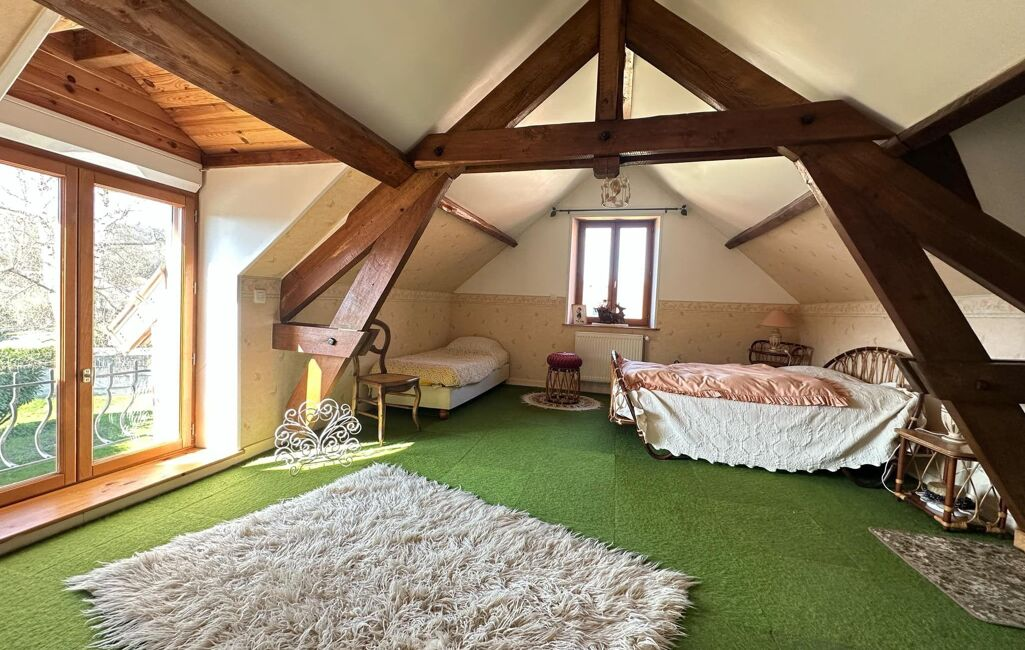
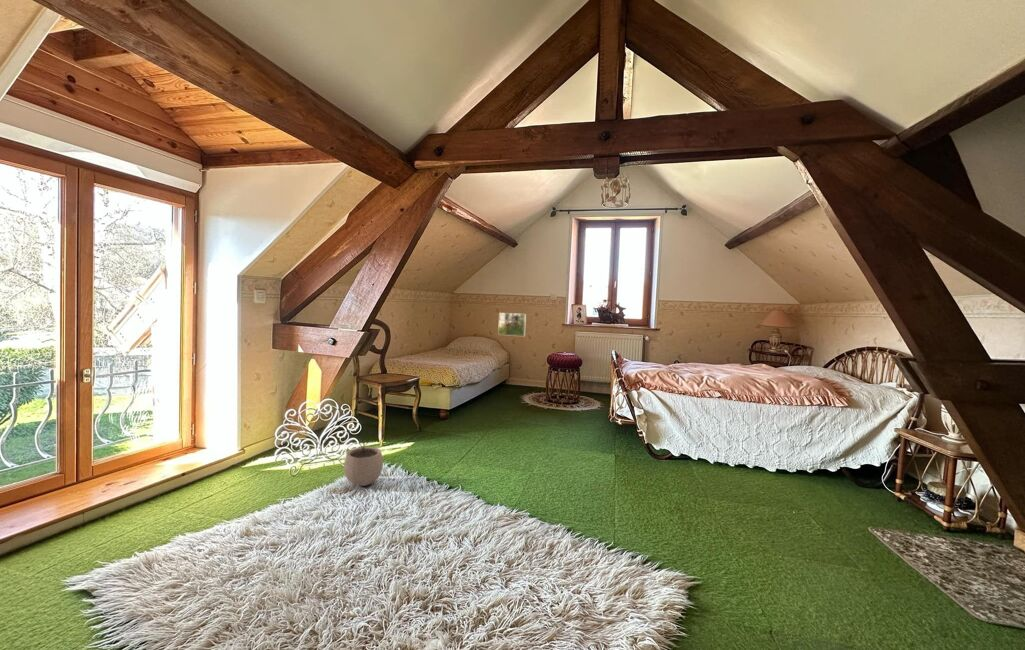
+ plant pot (363, 460)
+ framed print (511, 324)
